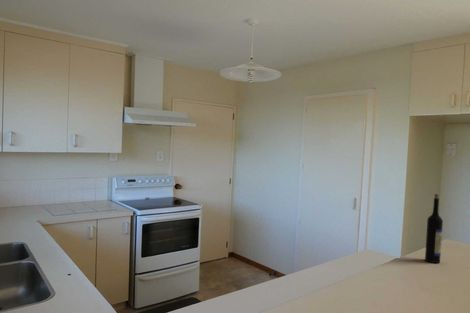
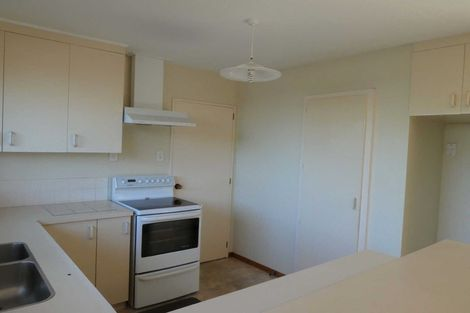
- wine bottle (434, 227)
